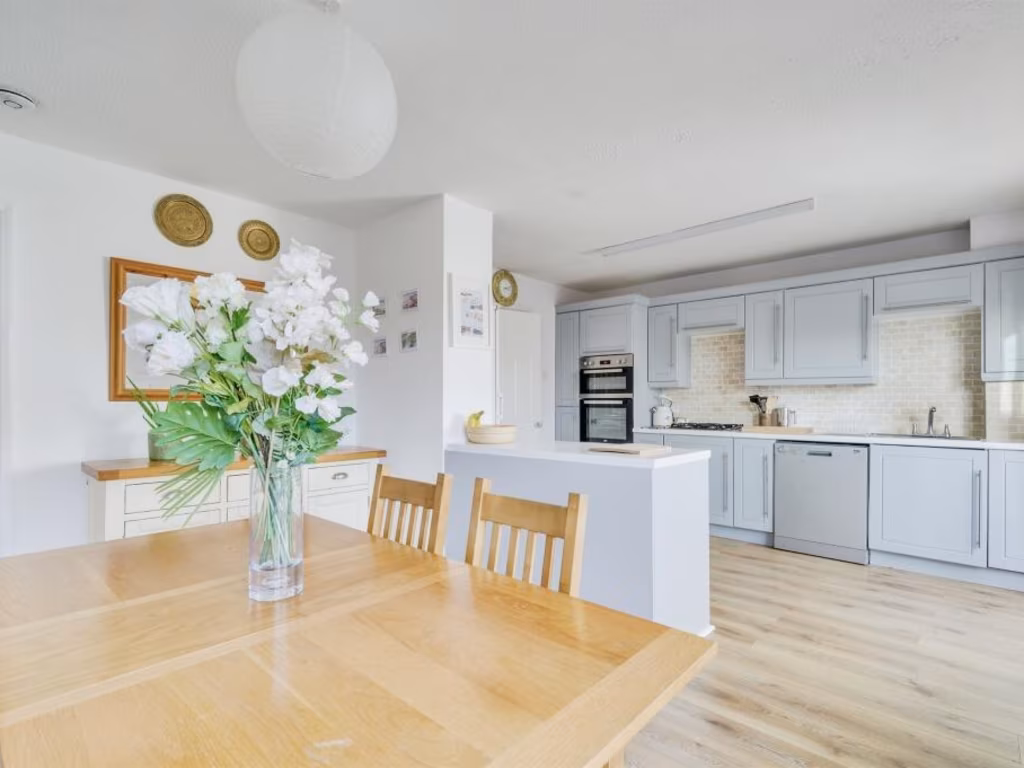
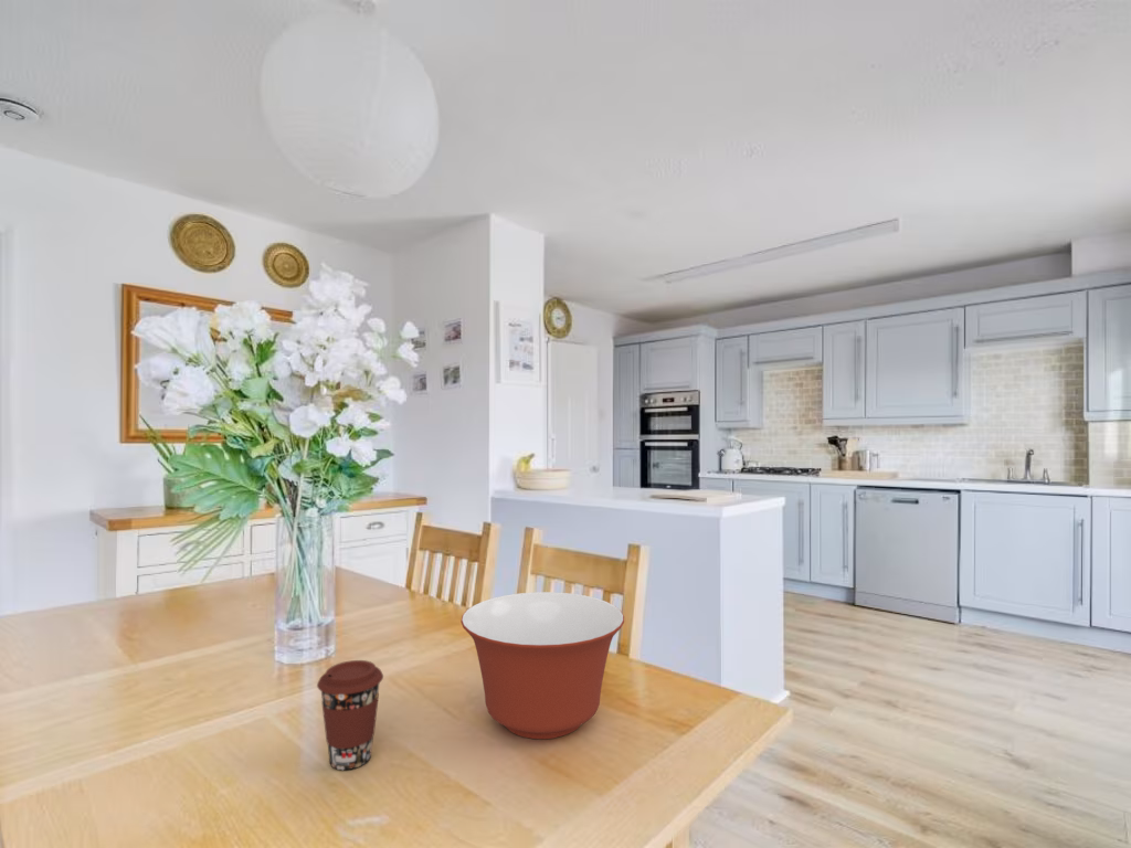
+ coffee cup (350, 713)
+ mixing bowl (542, 666)
